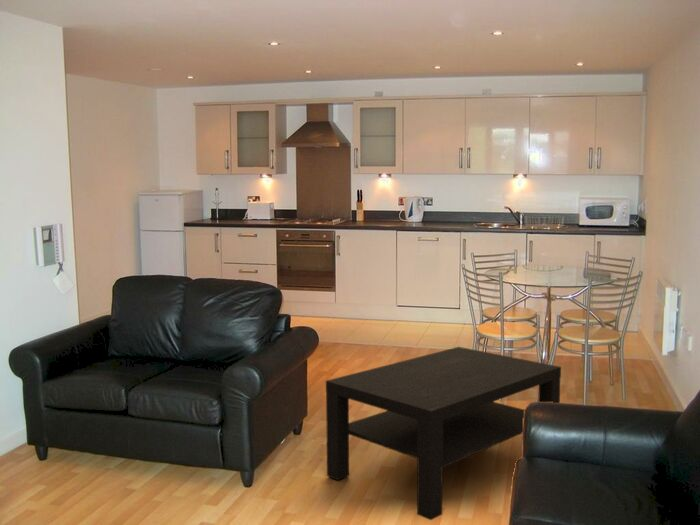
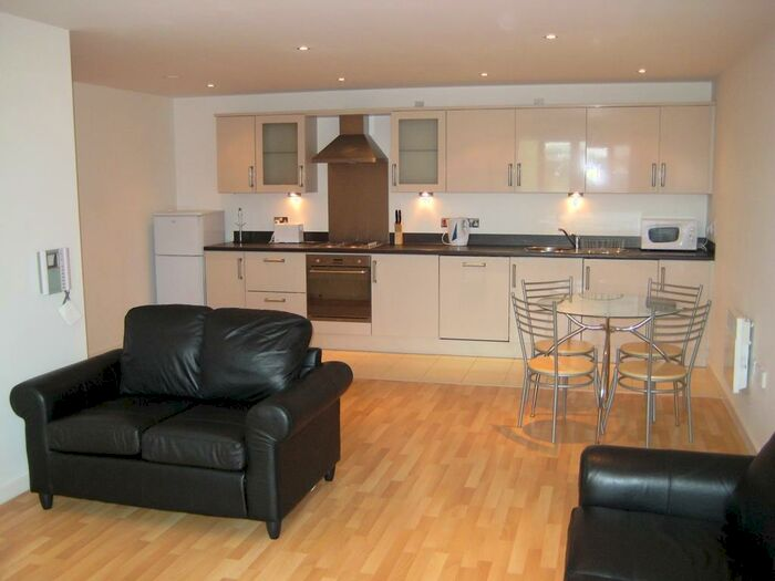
- coffee table (446, 419)
